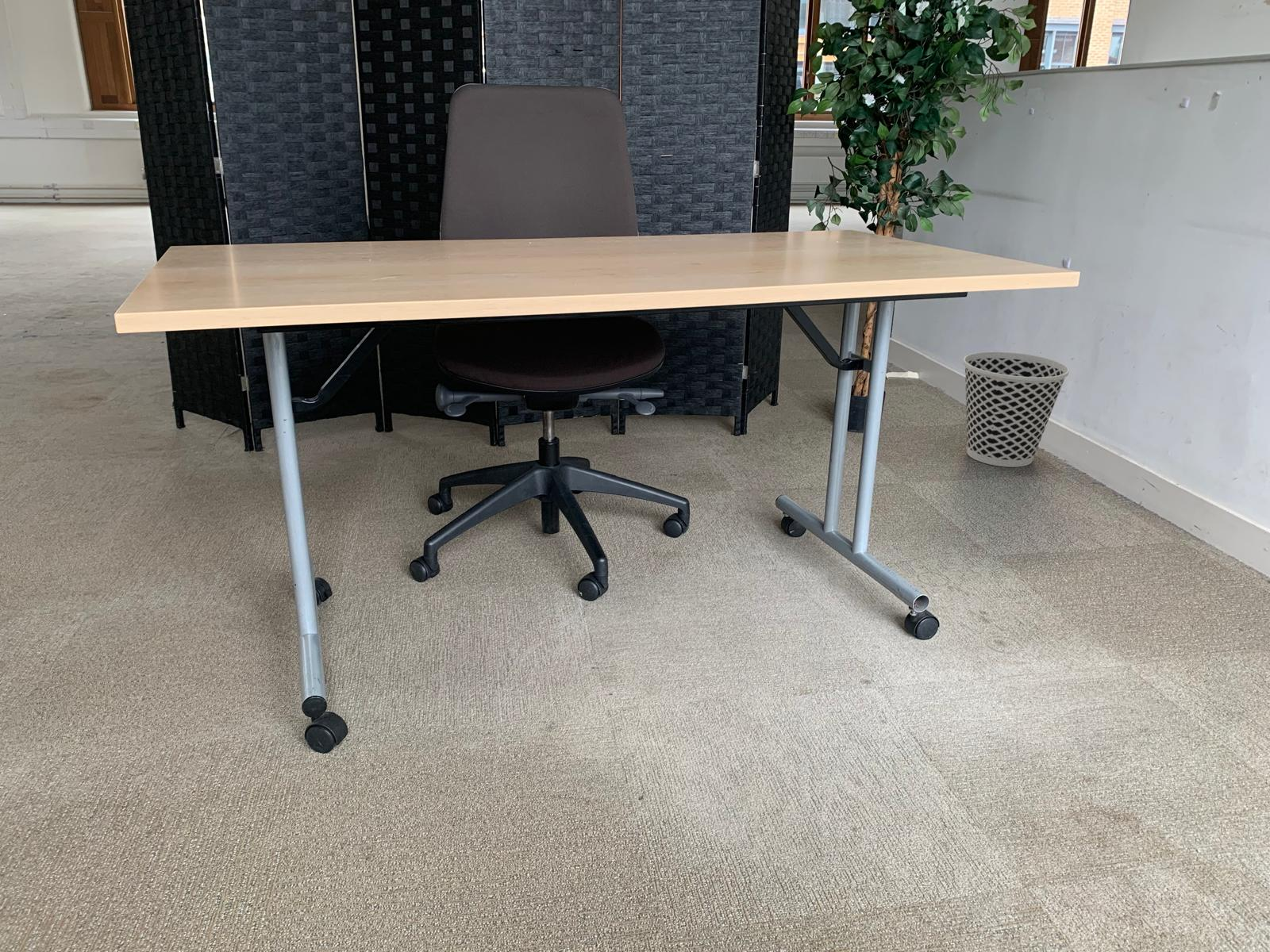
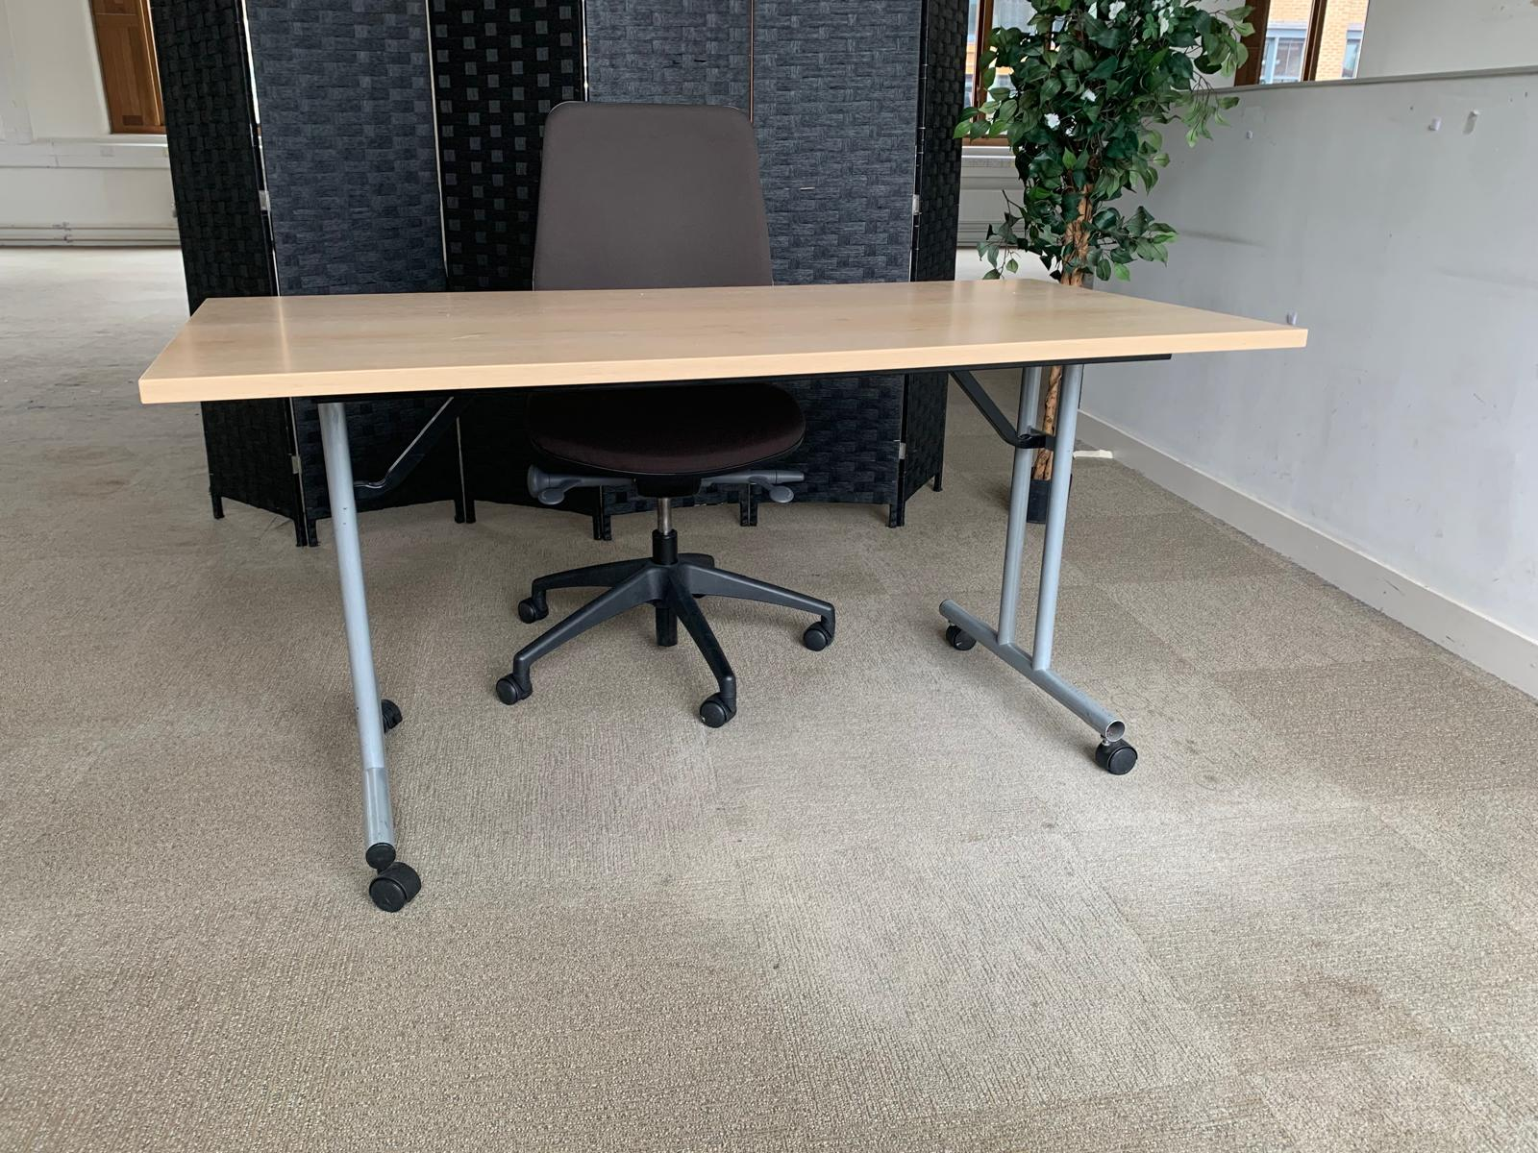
- wastebasket (1007, 410)
